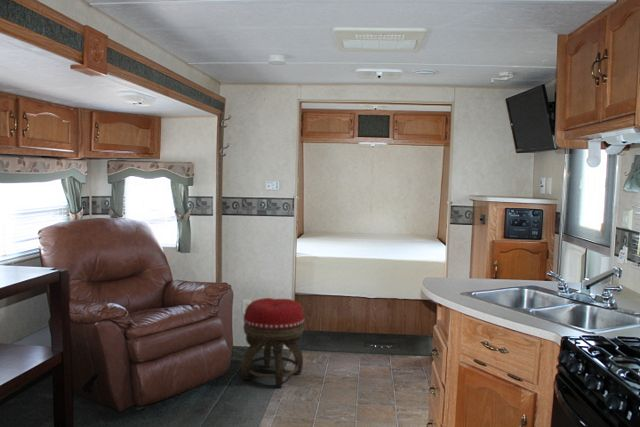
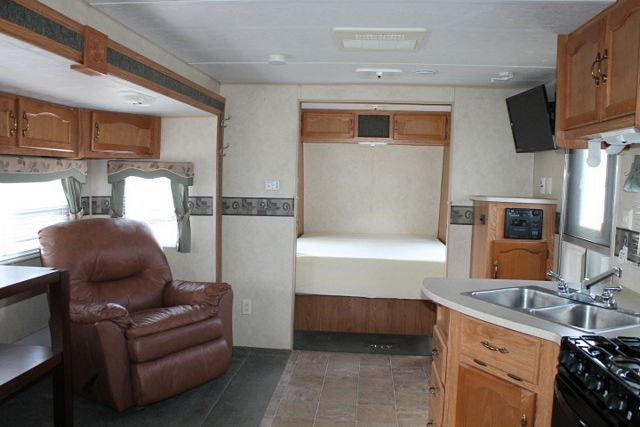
- footstool (273, 339)
